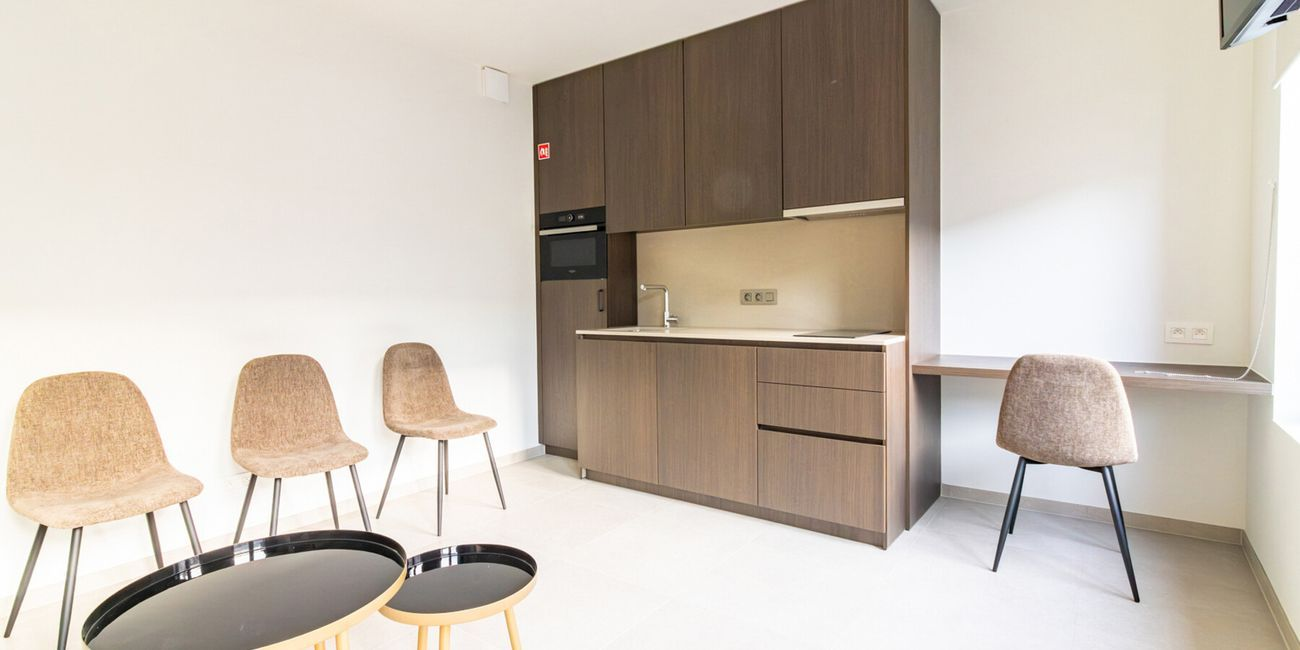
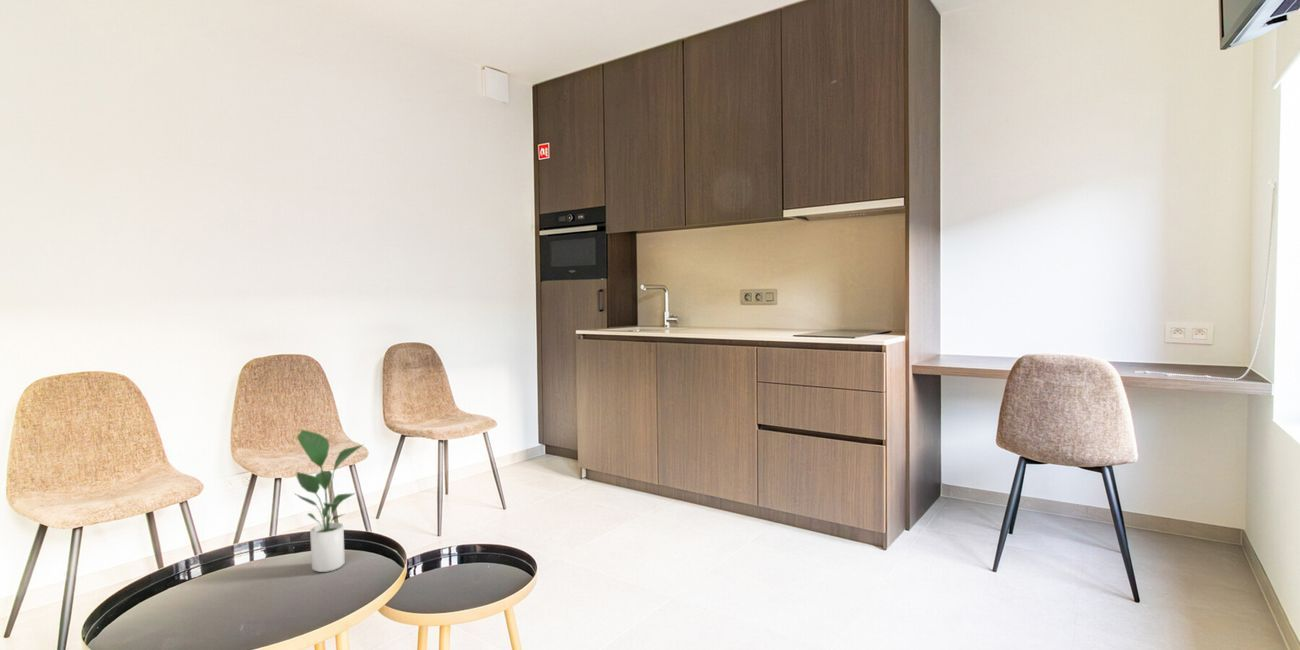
+ potted plant (325, 500)
